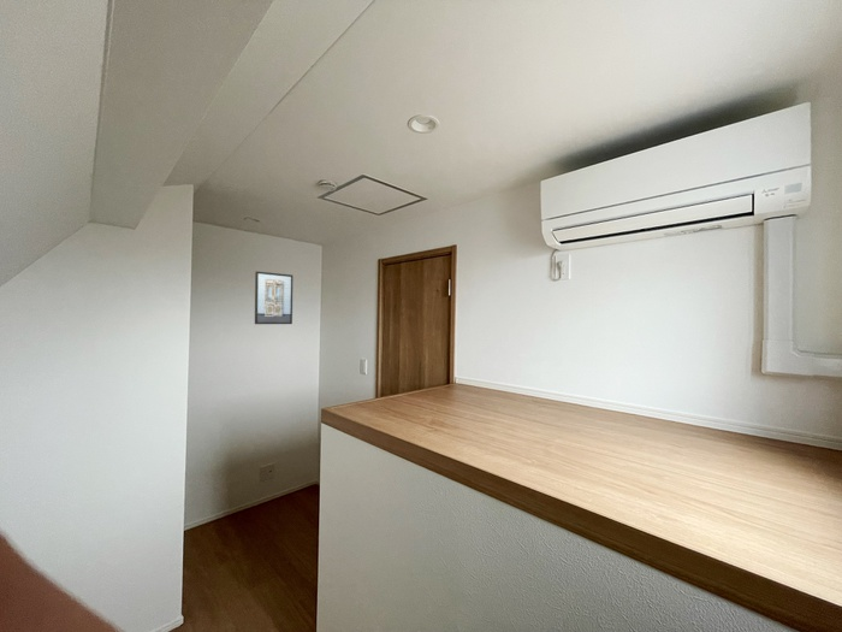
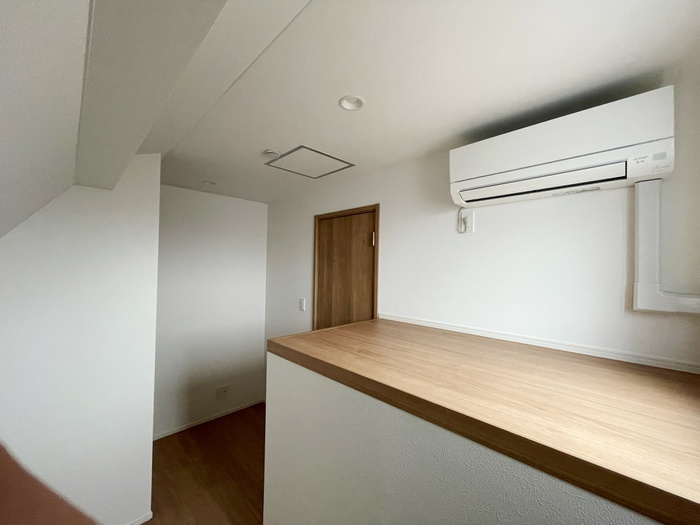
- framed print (274, 299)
